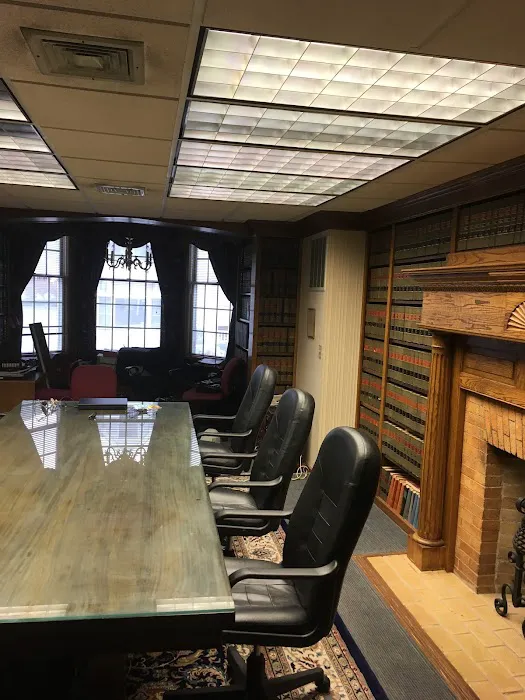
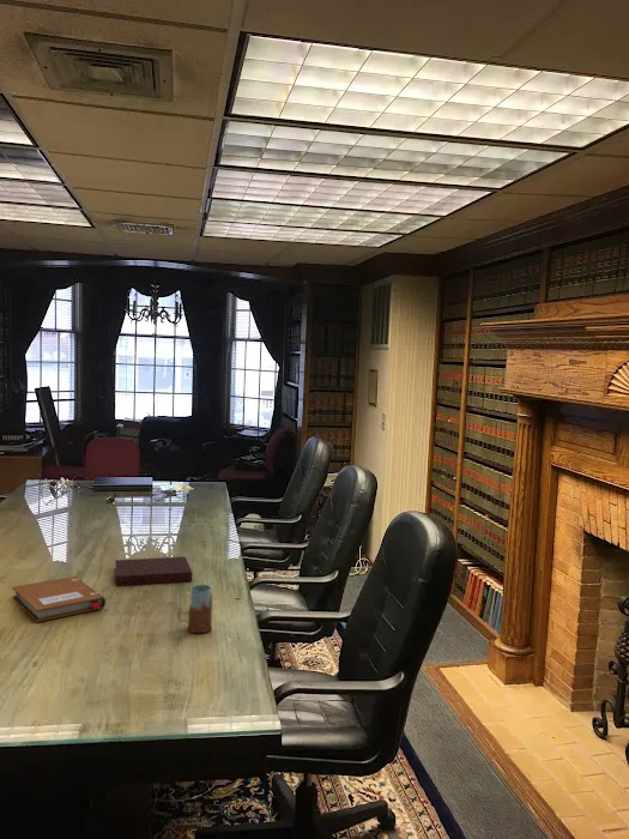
+ notebook (152, 569)
+ drinking glass (194, 609)
+ notebook (59, 597)
